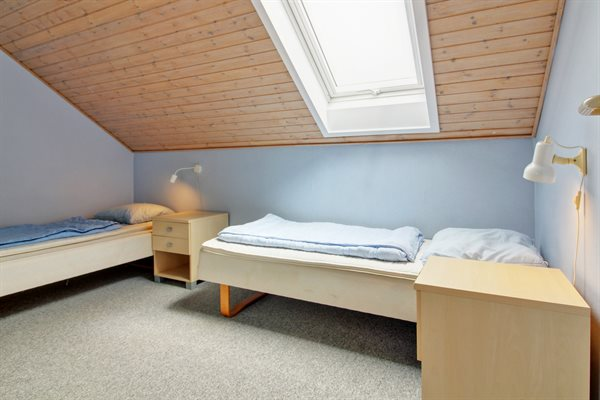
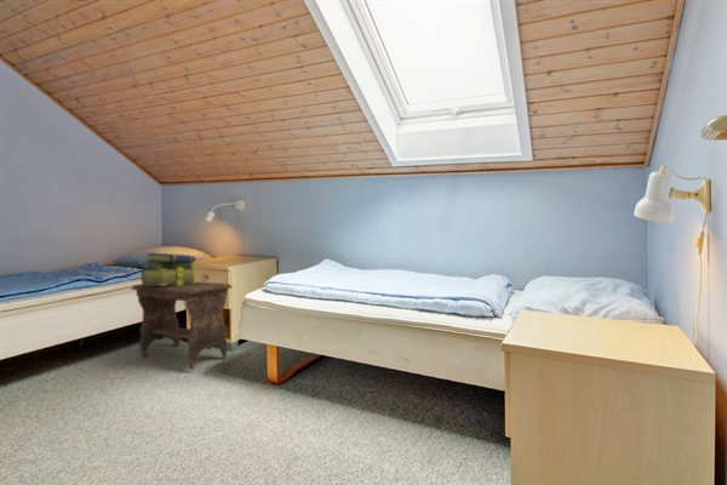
+ footstool (178, 323)
+ stack of books (170, 268)
